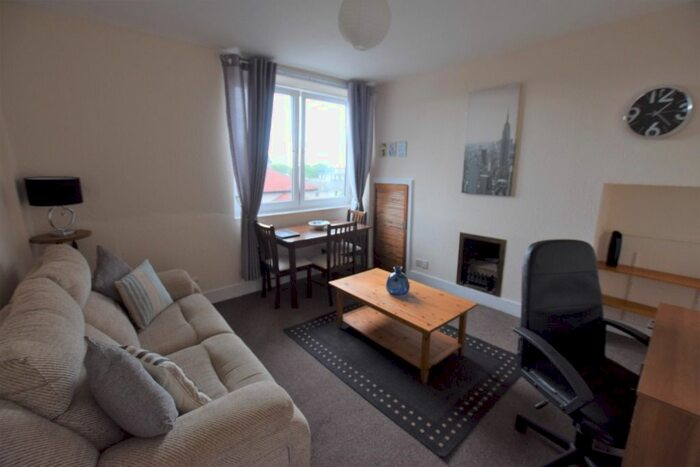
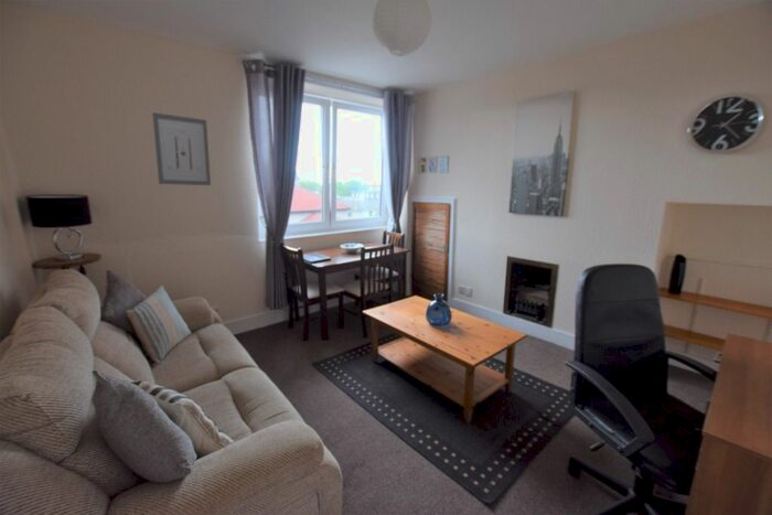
+ wall art (183, 151)
